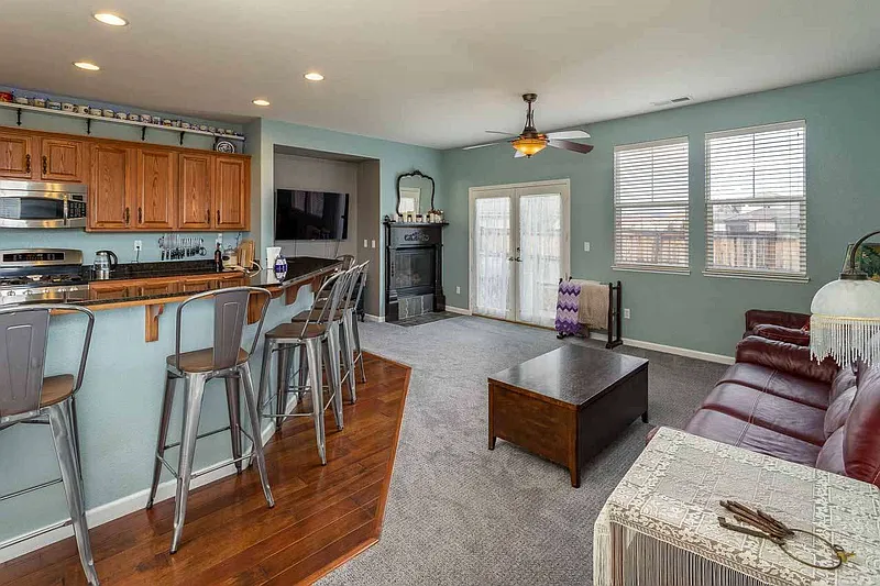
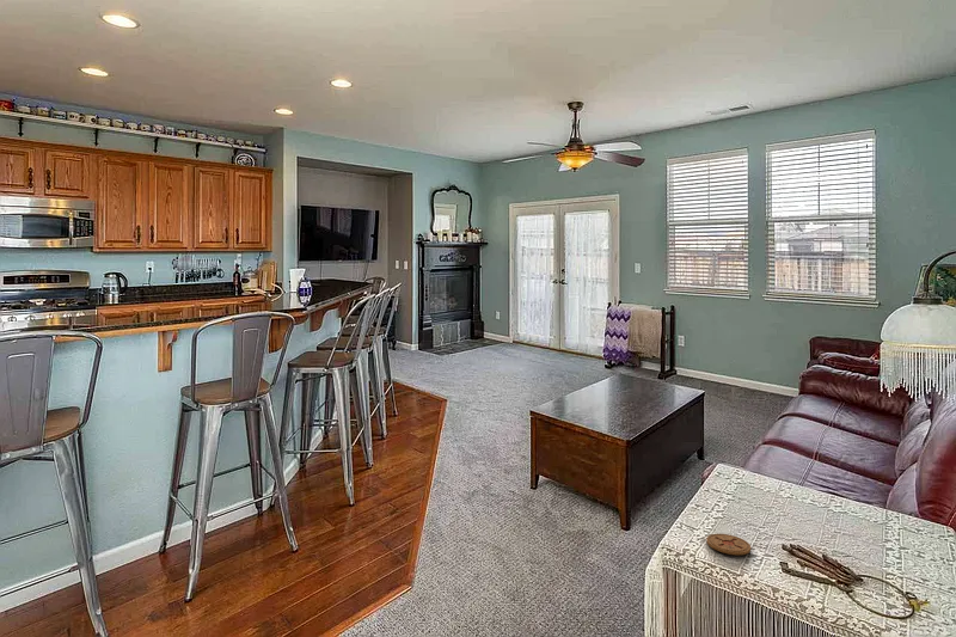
+ coaster (728, 544)
